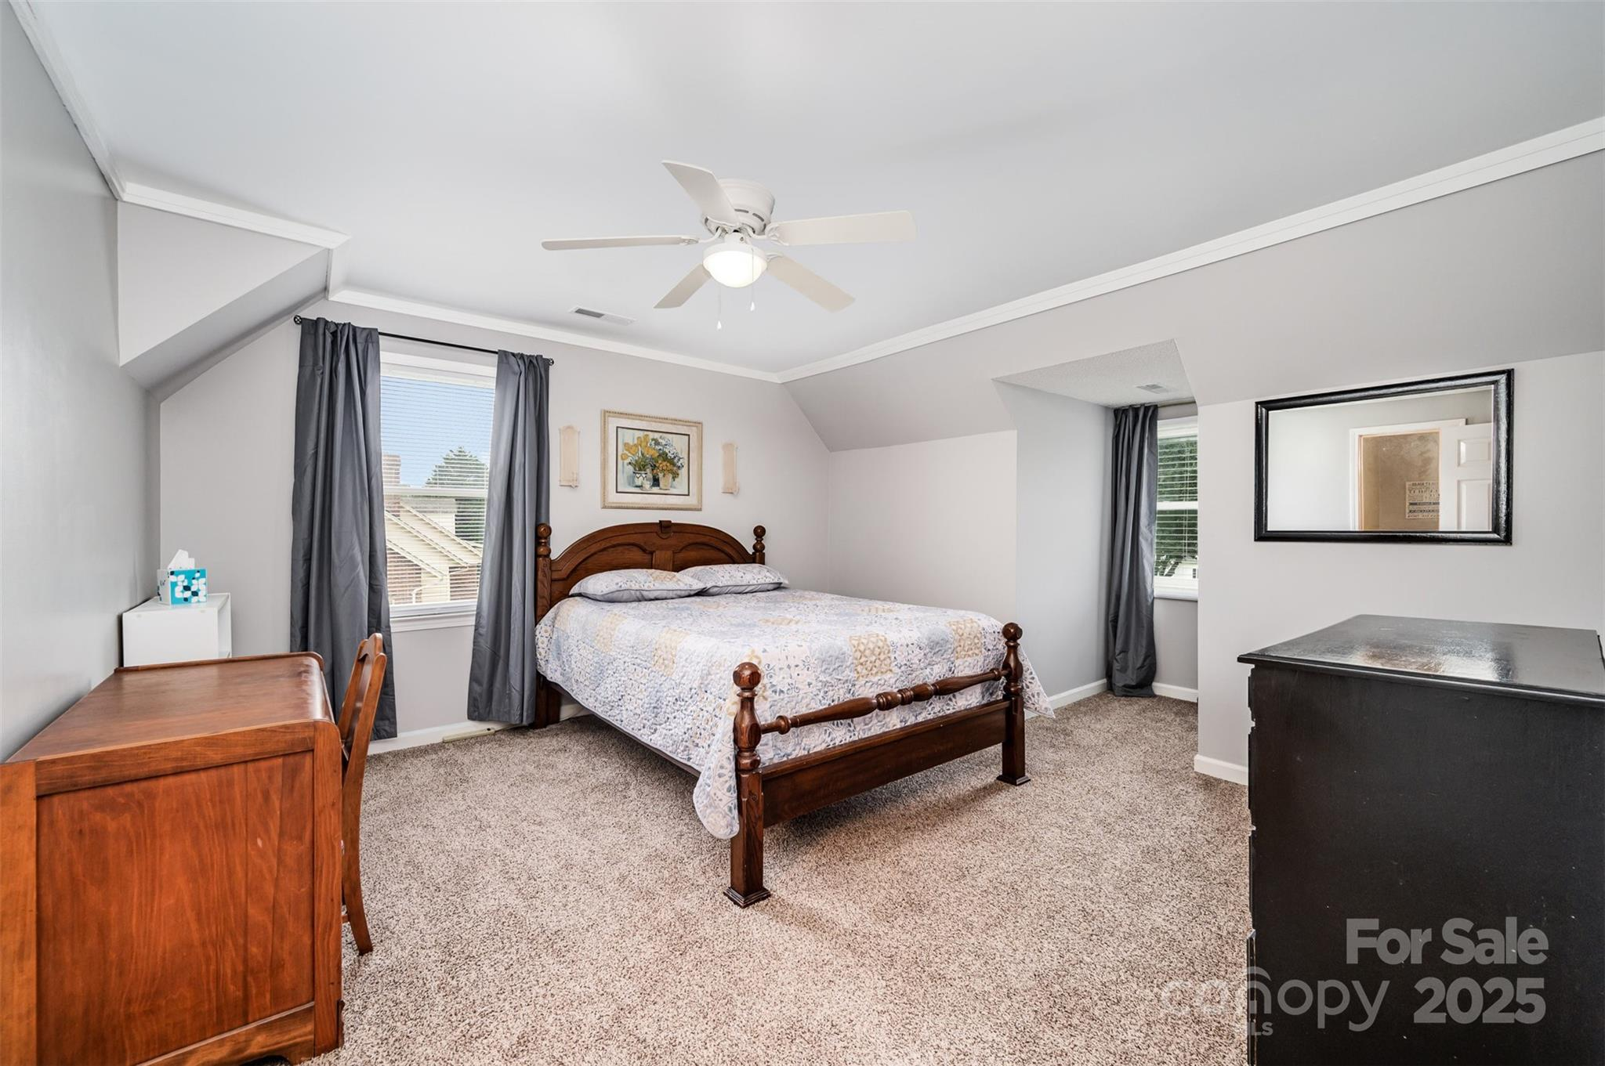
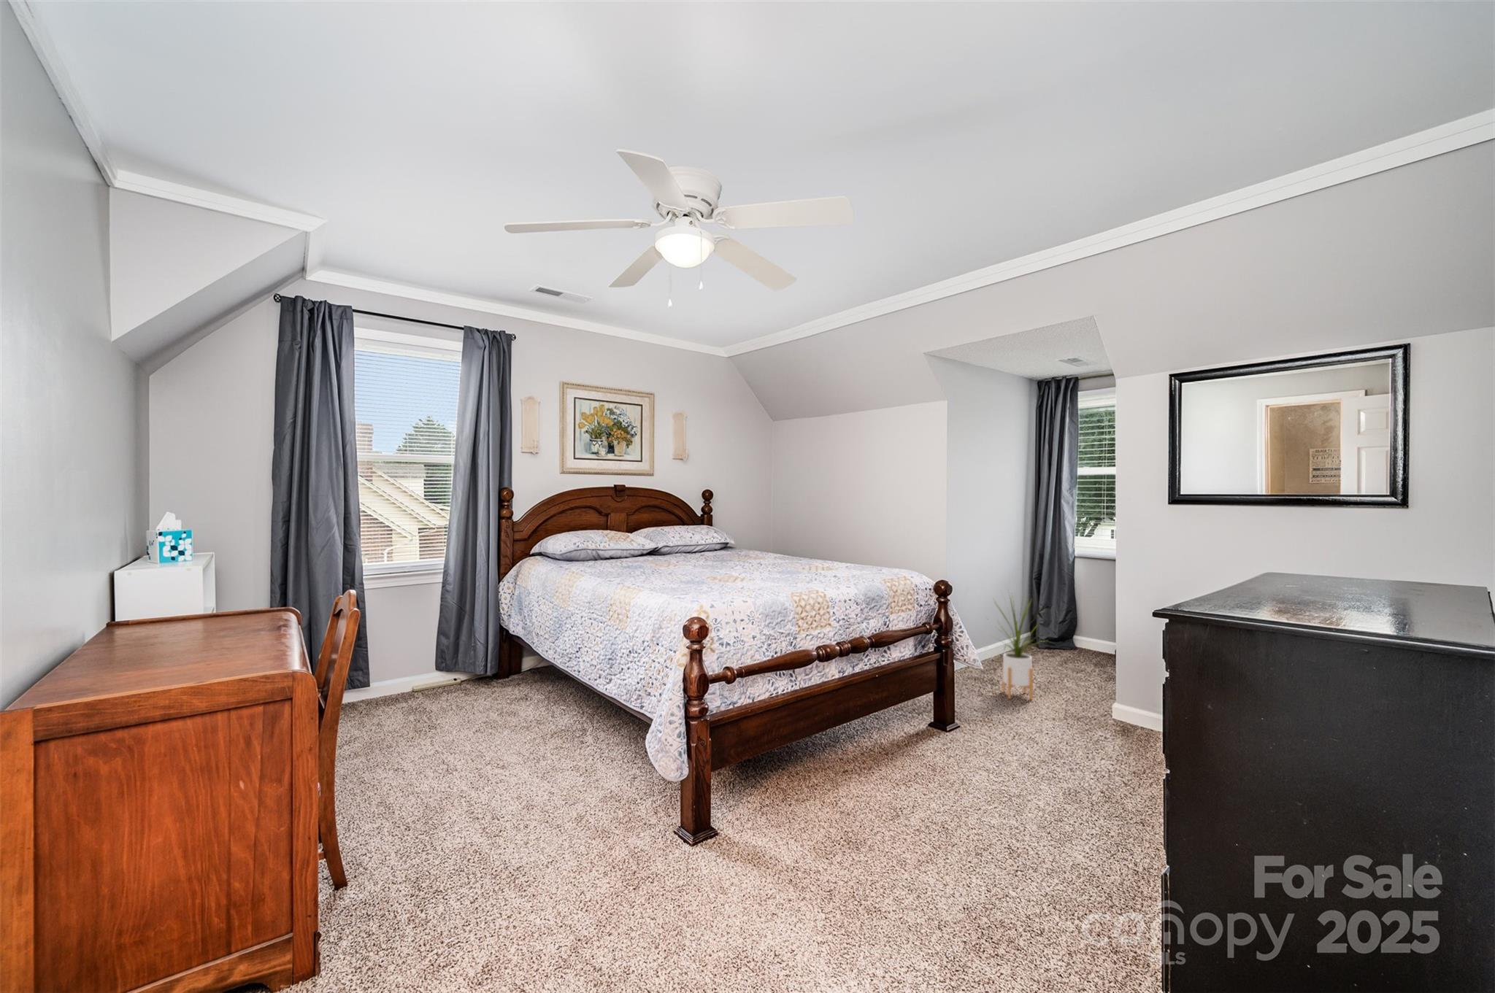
+ house plant (1018, 643)
